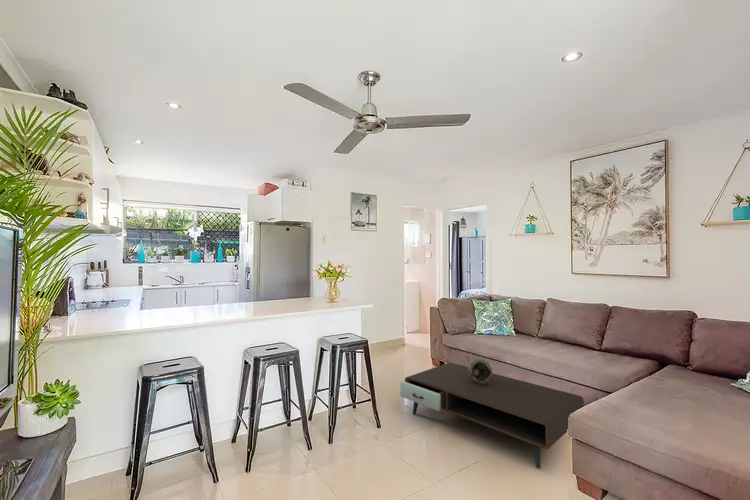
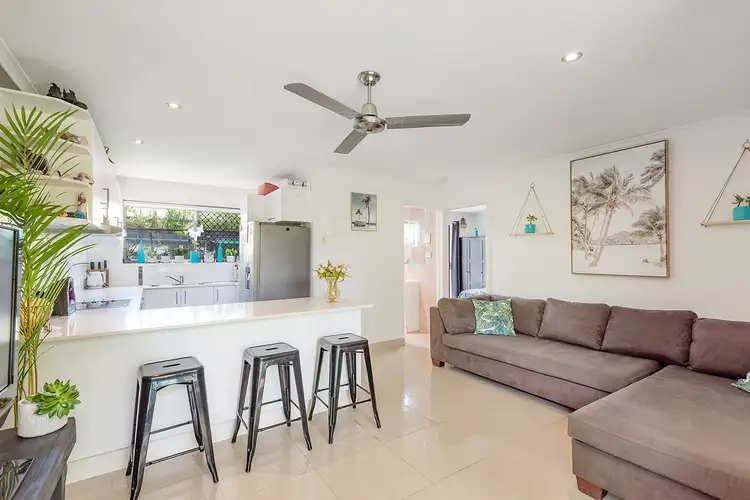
- coffee table (483, 407)
- decorative bowl (479, 369)
